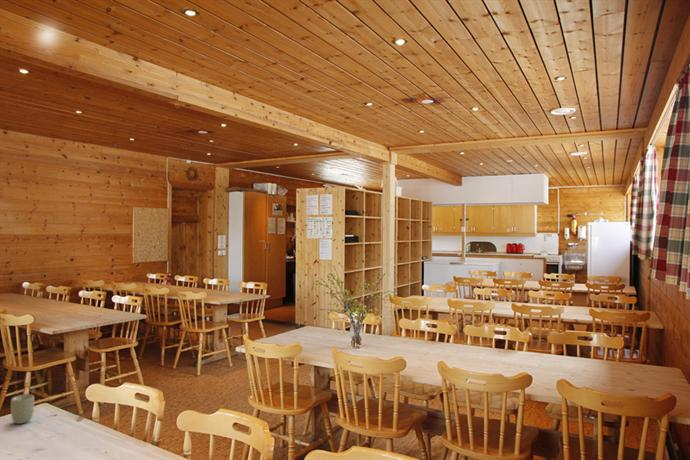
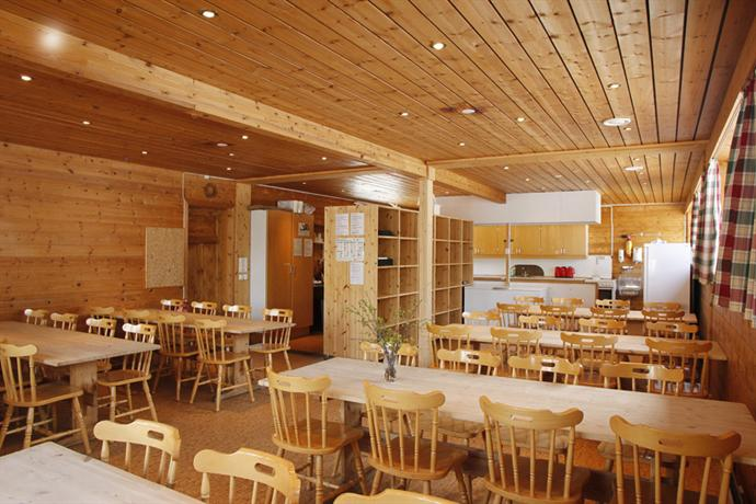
- cup (22, 409)
